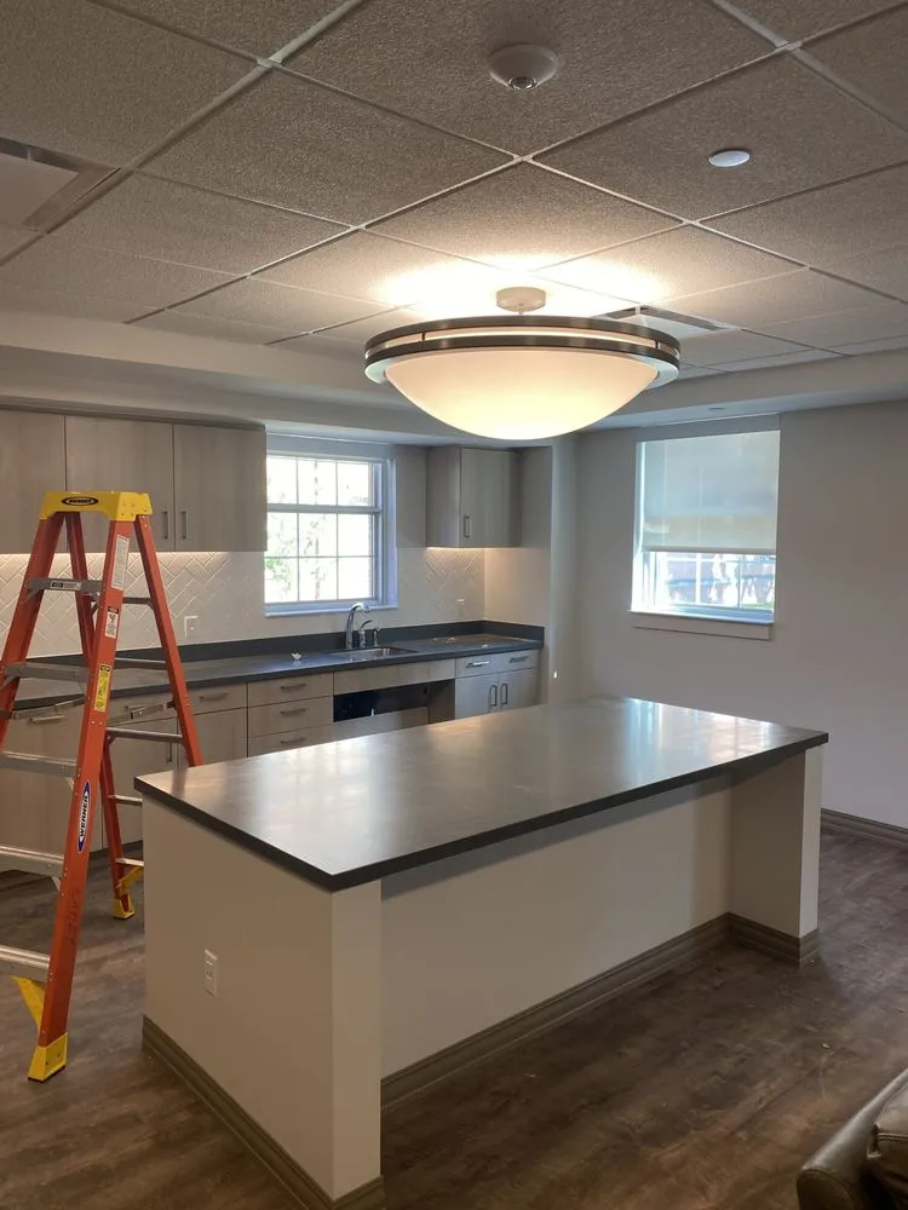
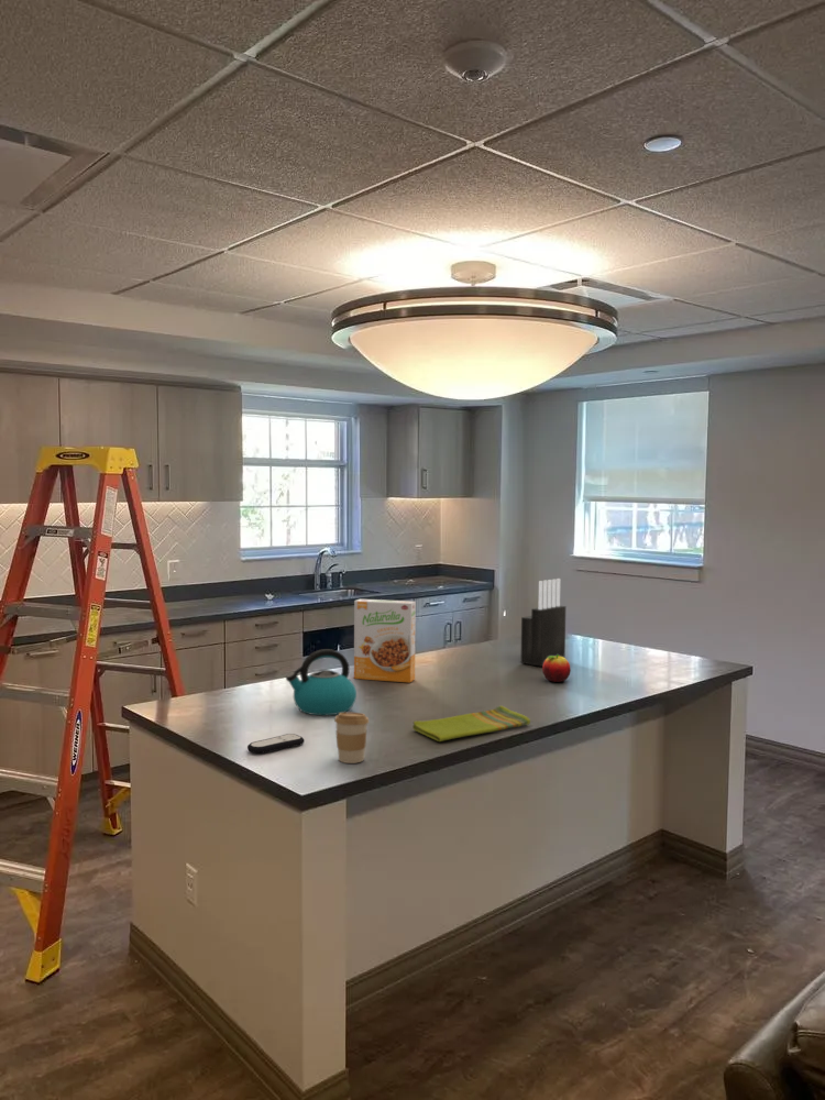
+ kettle (320, 680)
+ dish towel (472, 723)
+ fruit (556, 667)
+ remote control (275, 743)
+ cereal box (384, 639)
+ coffee cup (351, 736)
+ knife block (541, 620)
